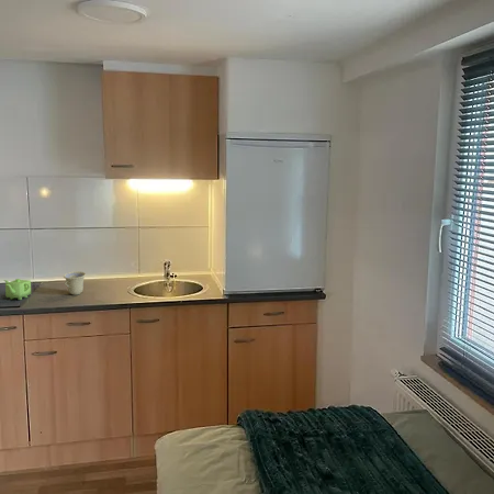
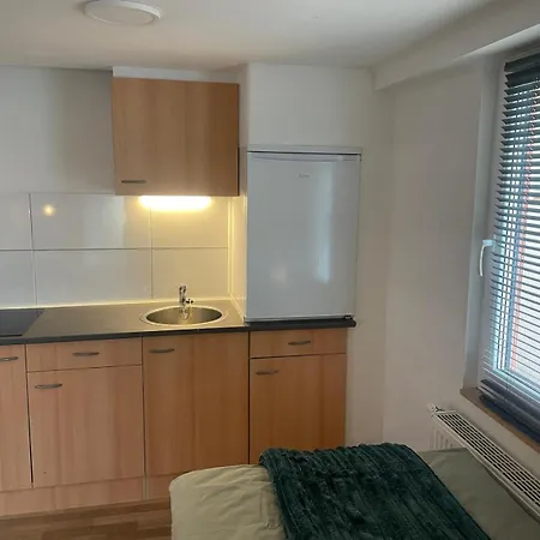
- cup (75, 283)
- teapot (16, 288)
